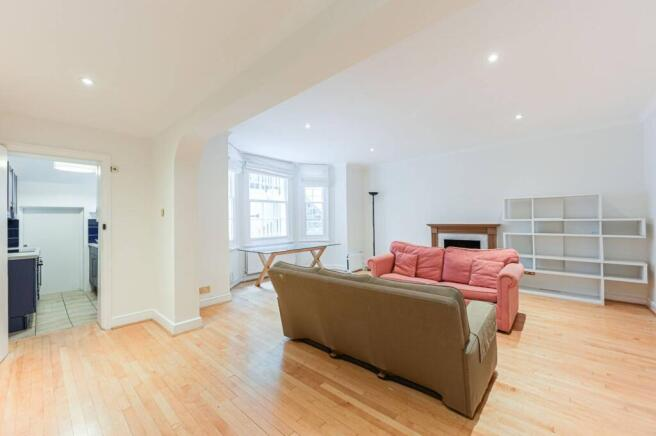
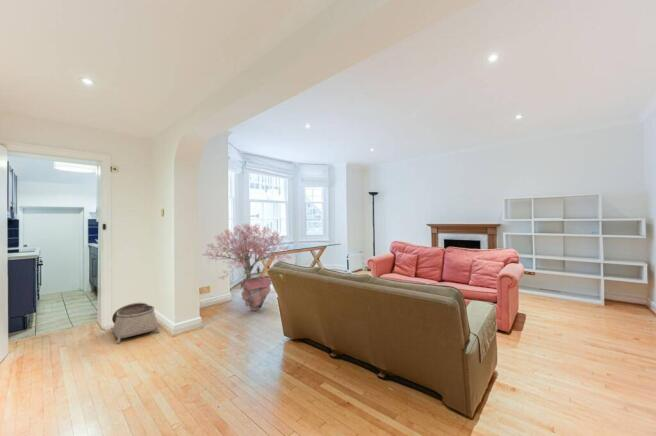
+ potted tree (249, 266)
+ basket (134, 317)
